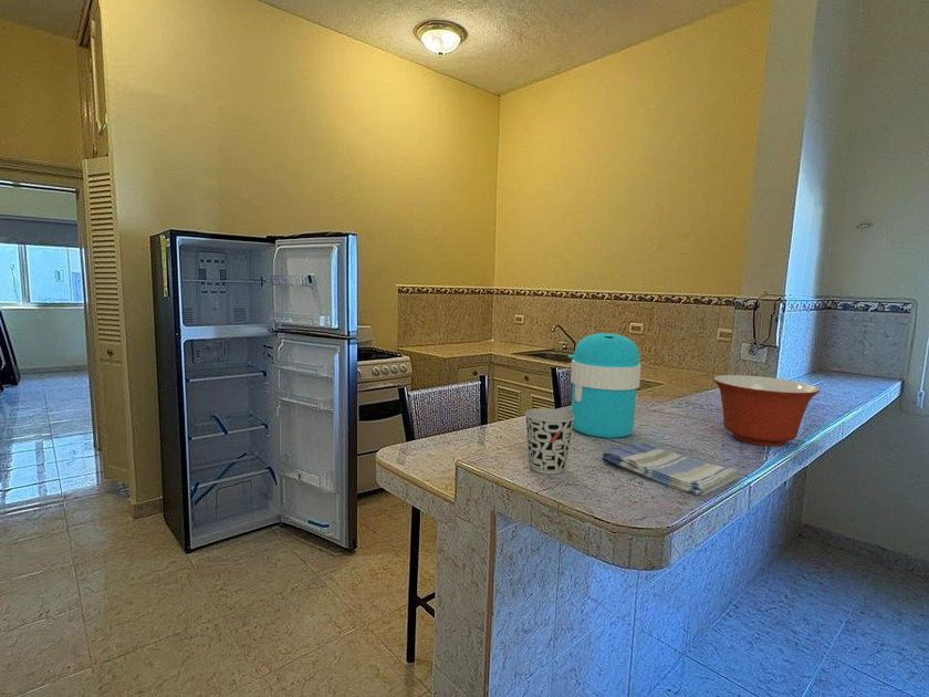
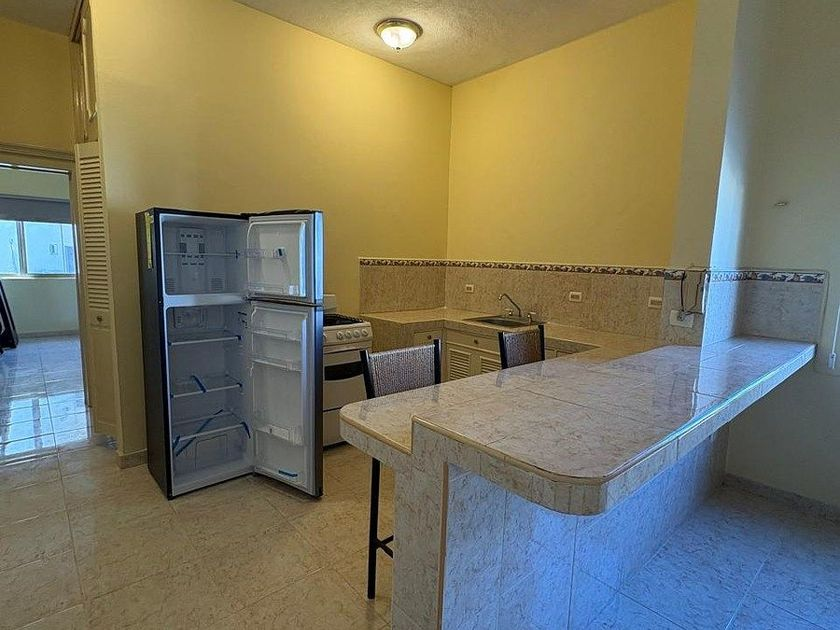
- dish towel (668, 464)
- mixing bowl (761, 410)
- coffee maker (604, 382)
- cup (547, 440)
